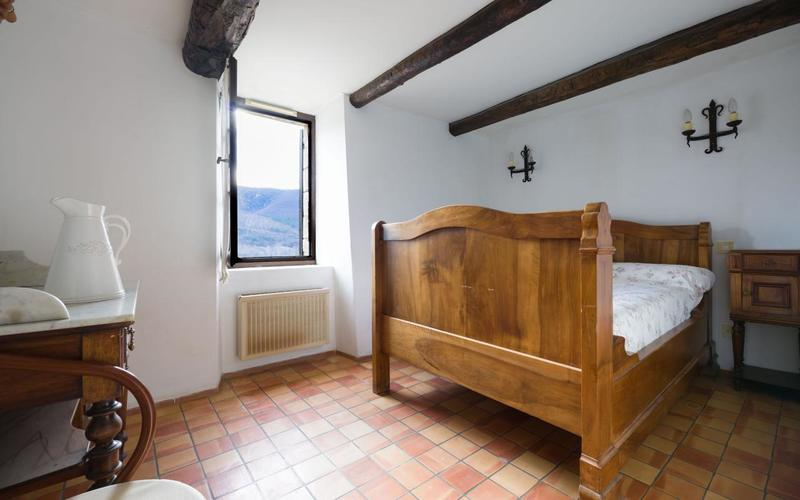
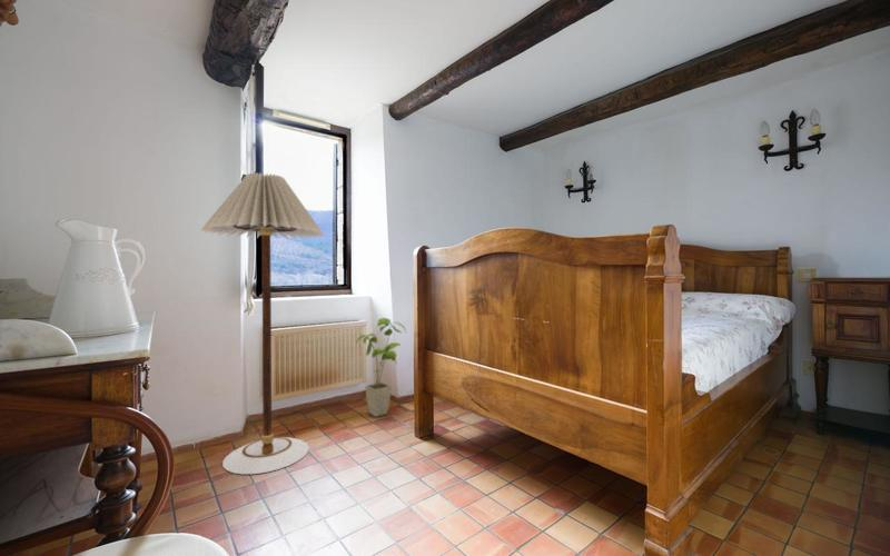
+ house plant (383, 365)
+ floor lamp (266, 315)
